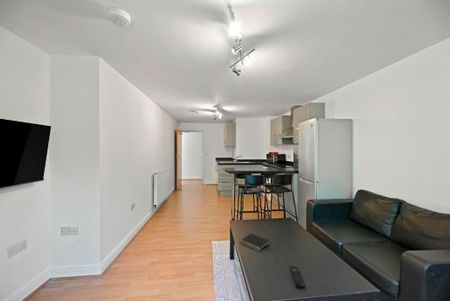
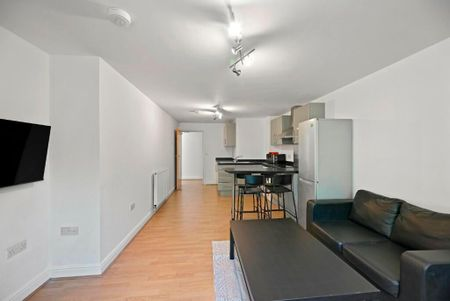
- remote control (296, 276)
- notepad (254, 241)
